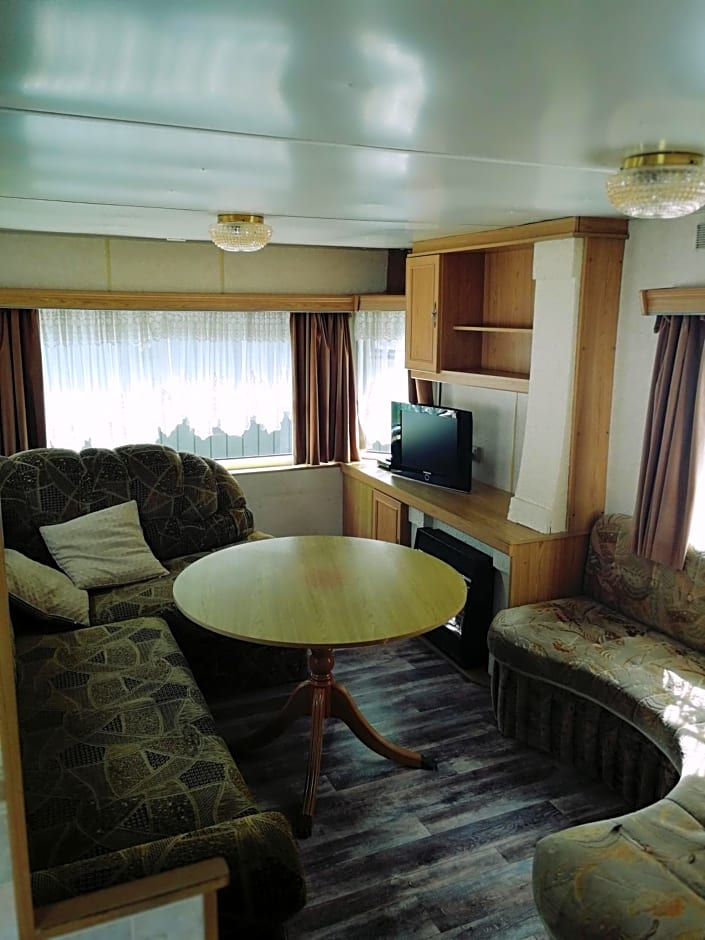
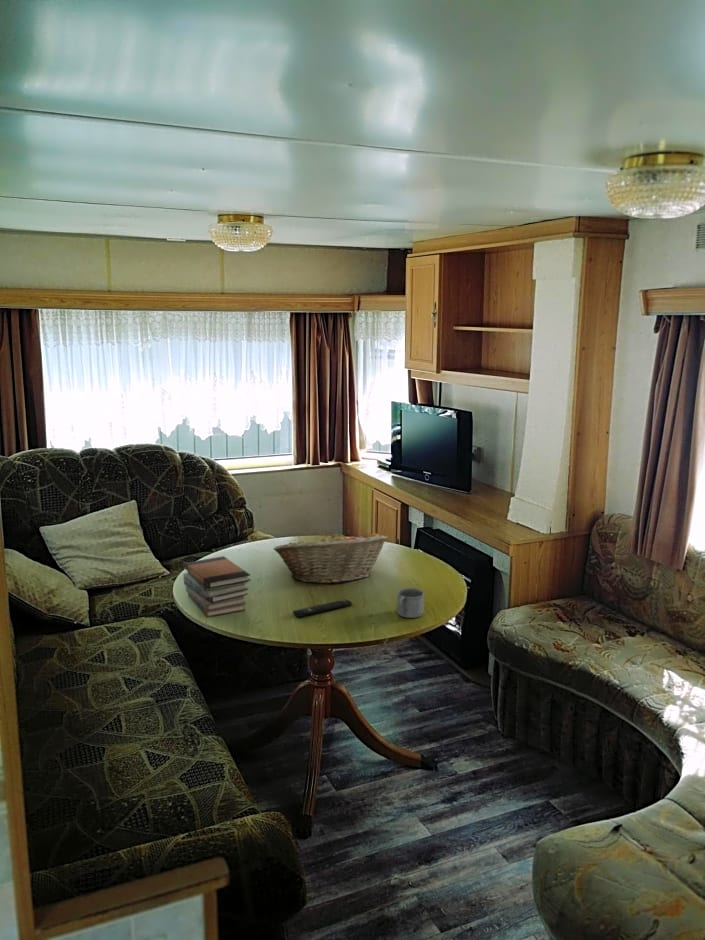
+ mug (409, 603)
+ book stack (215, 585)
+ fruit basket (331, 552)
+ remote control (323, 608)
